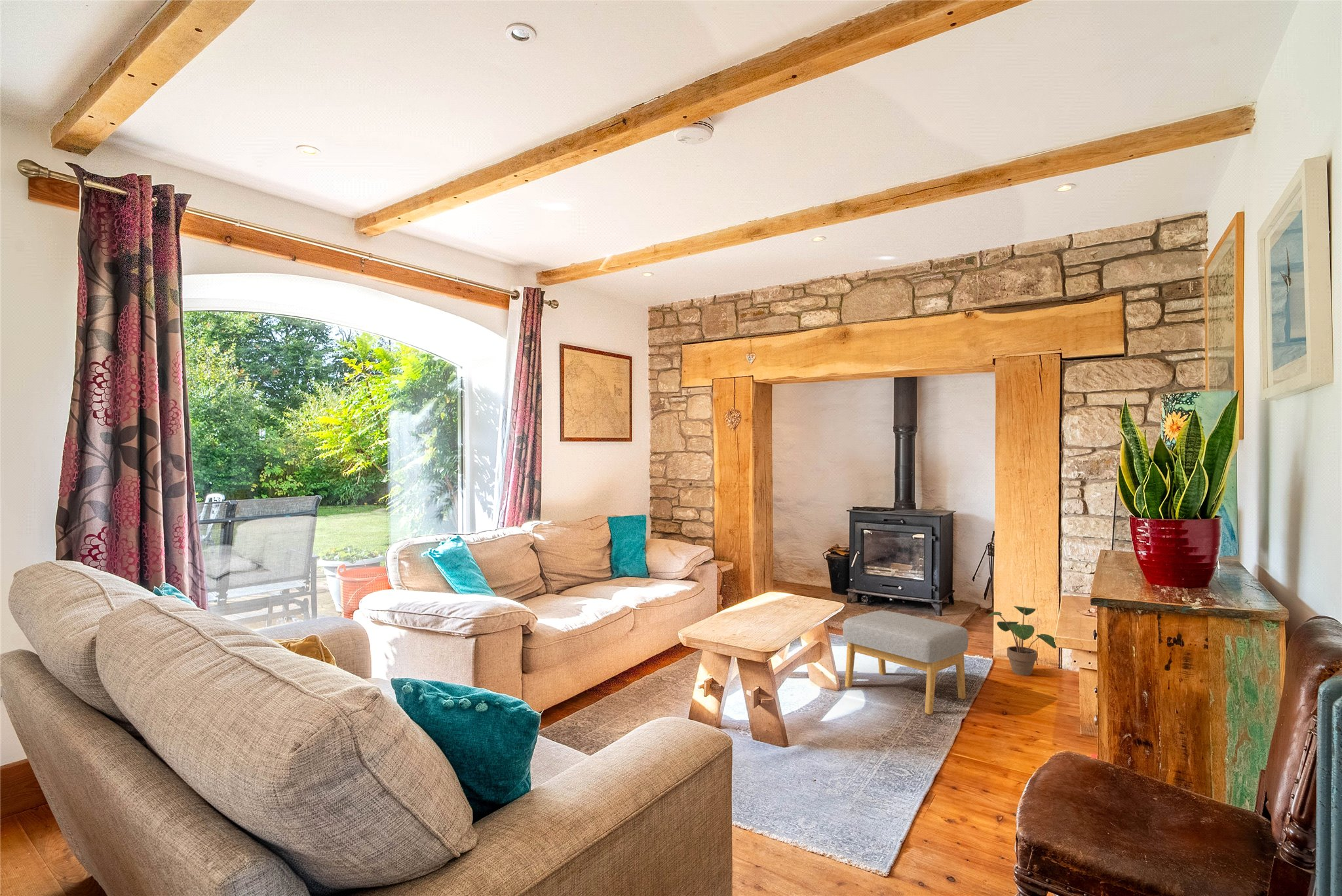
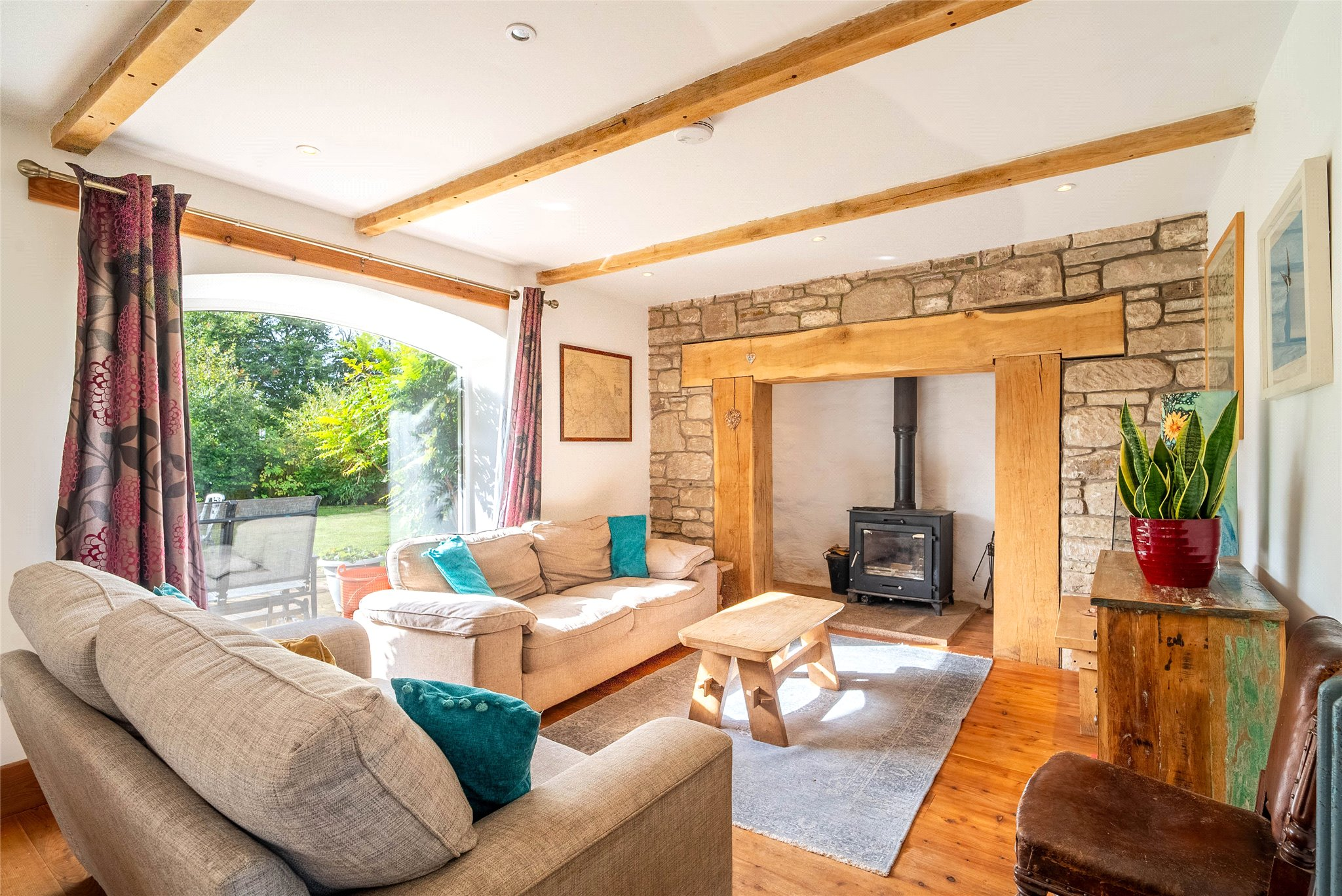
- footstool (904, 656)
- potted plant (1022, 641)
